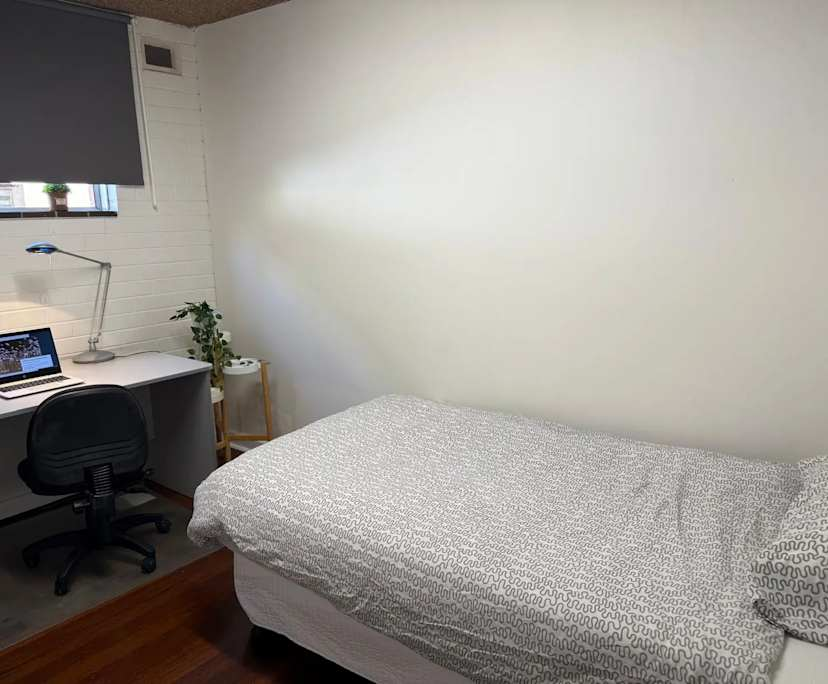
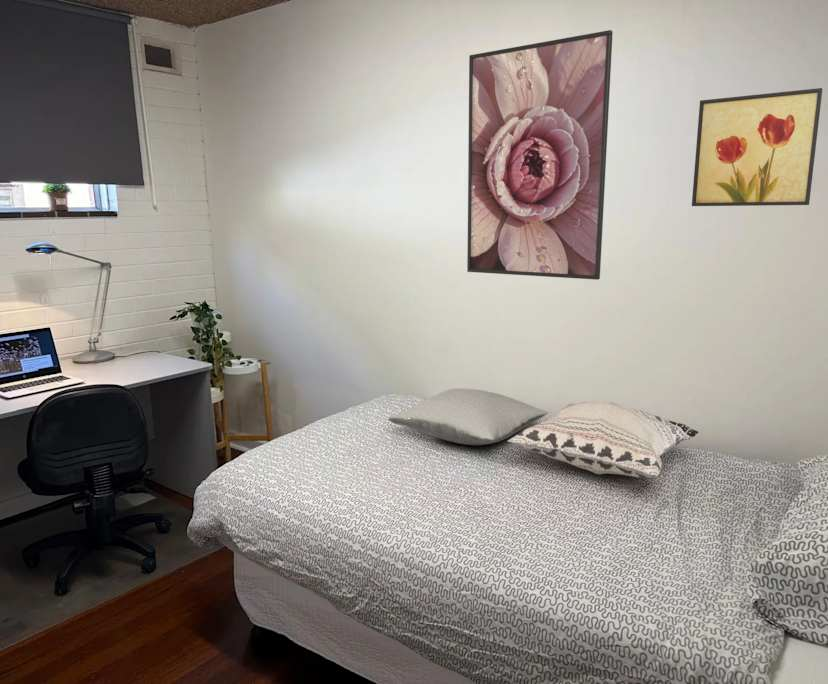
+ pillow (469, 414)
+ decorative pillow (605, 436)
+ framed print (532, 163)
+ wall art (753, 151)
